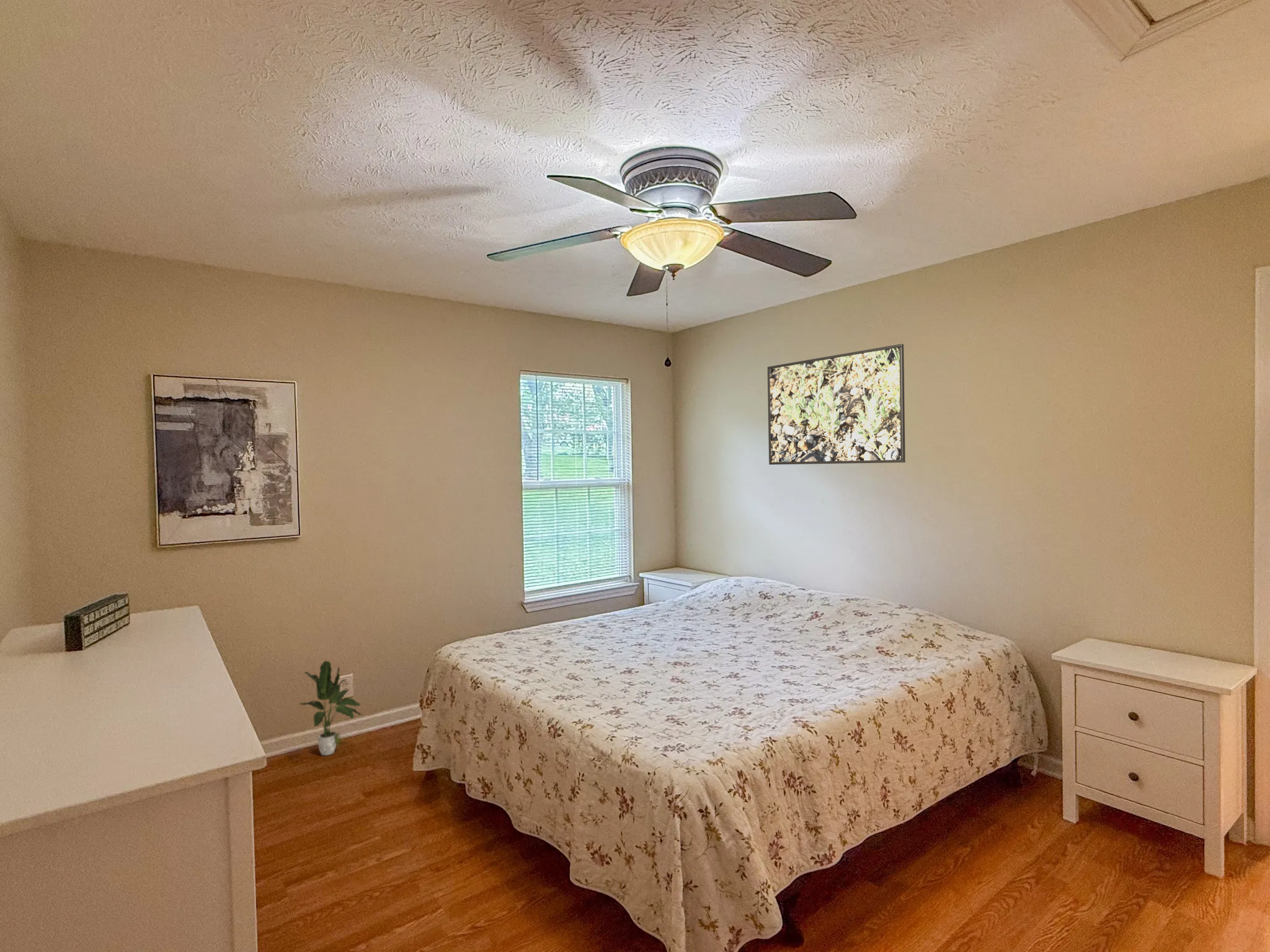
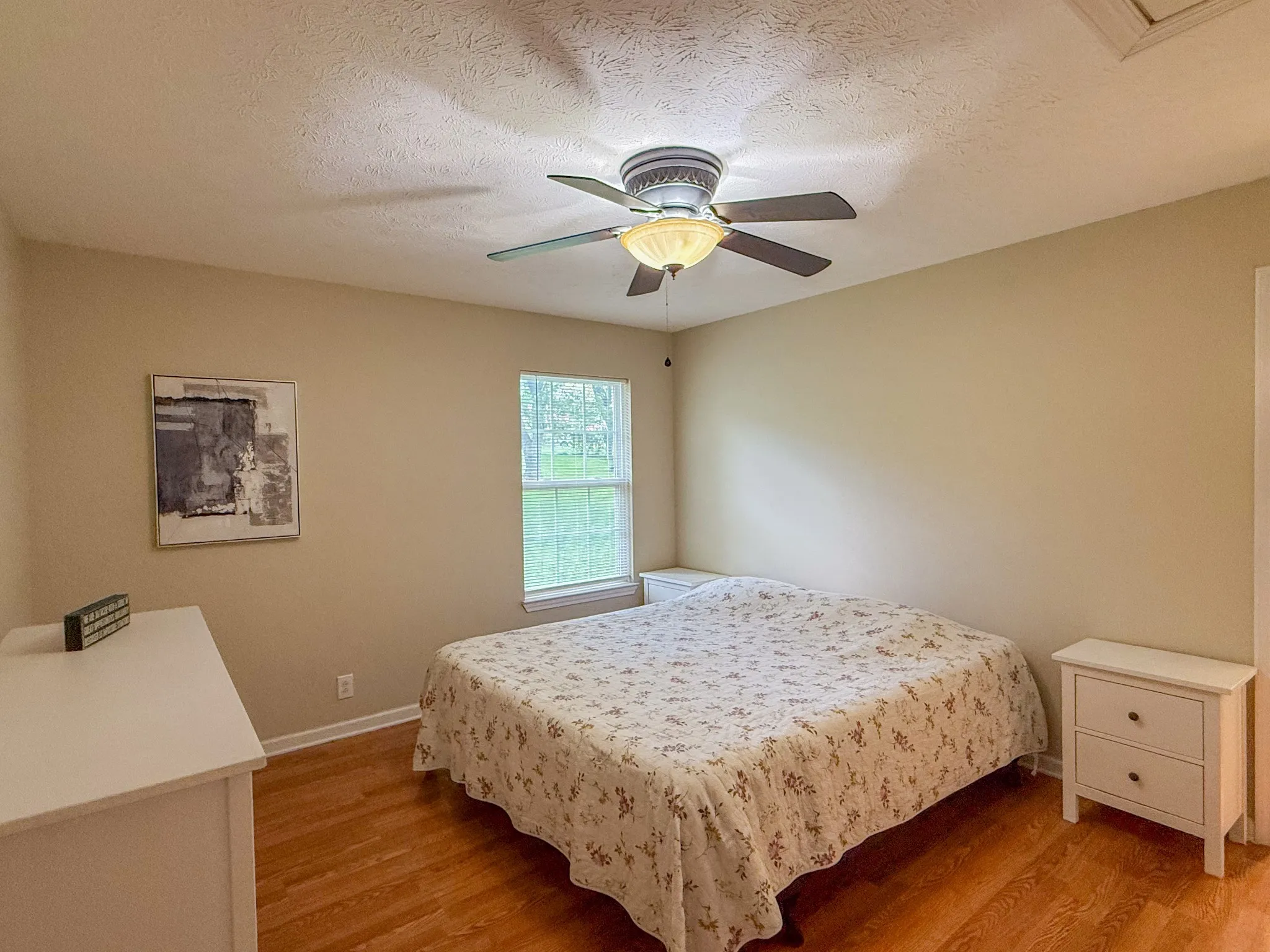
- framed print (830, 410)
- potted plant (331, 708)
